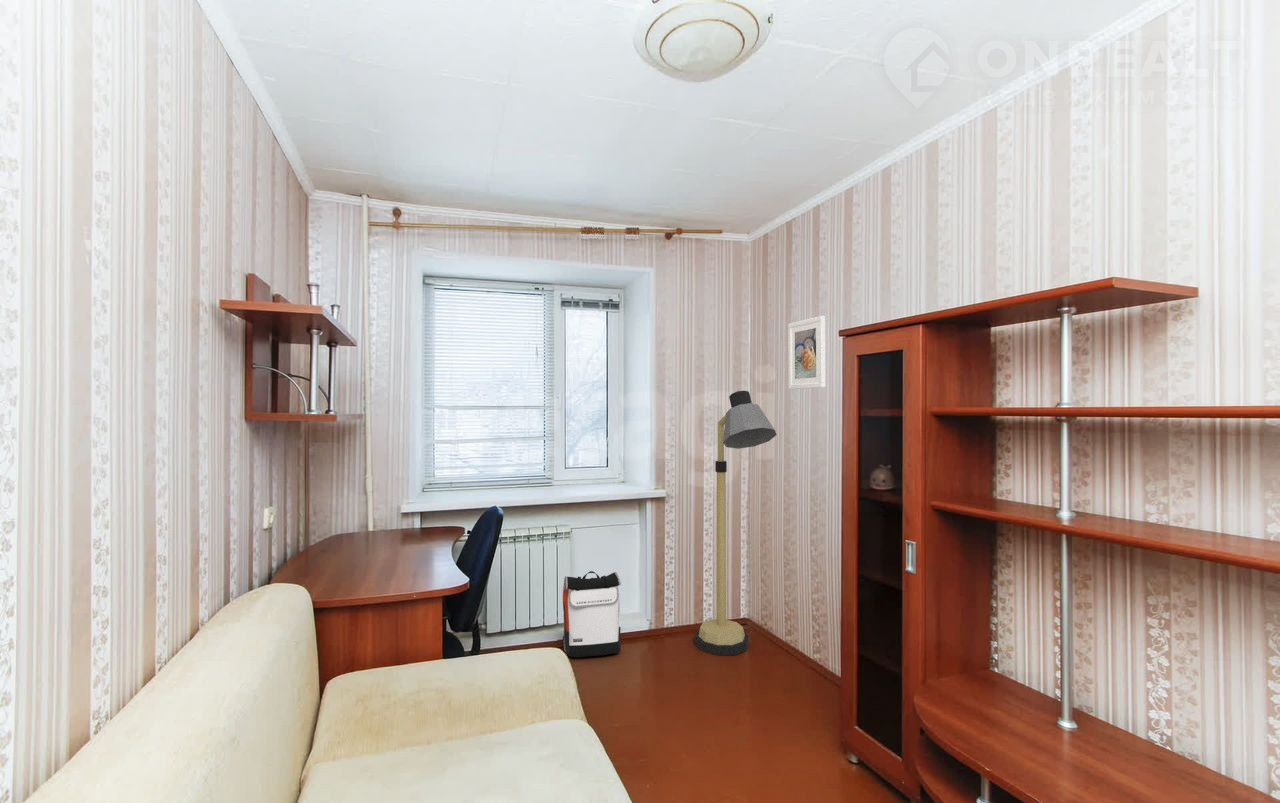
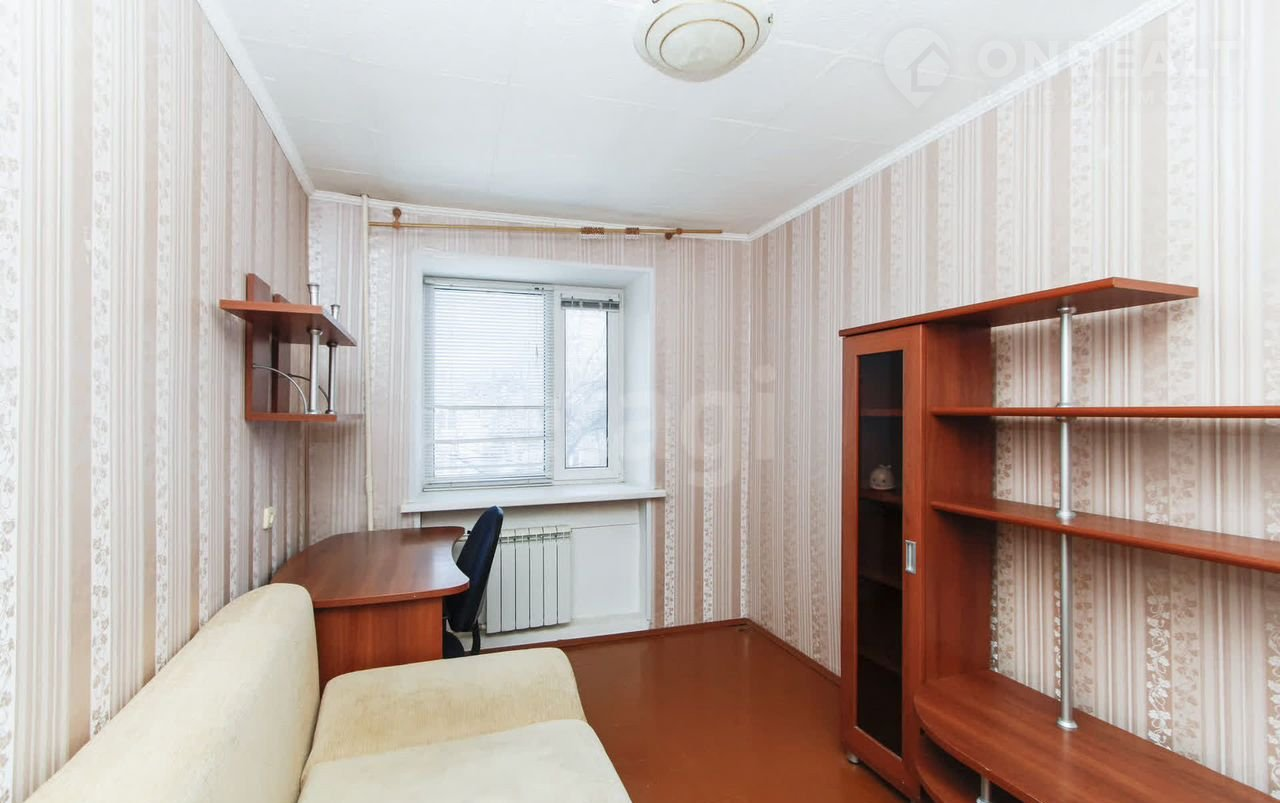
- floor lamp (725, 522)
- backpack (592, 613)
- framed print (806, 354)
